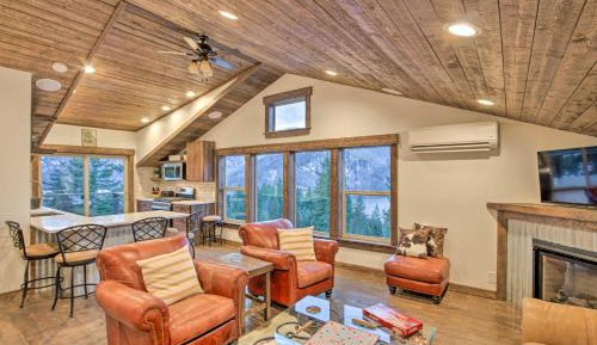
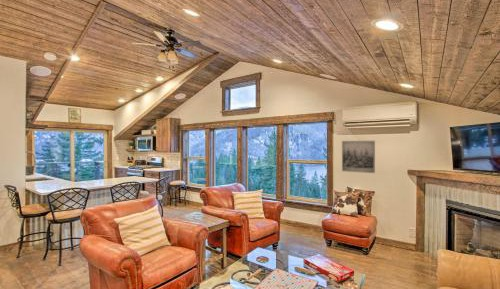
+ wall art (357, 156)
